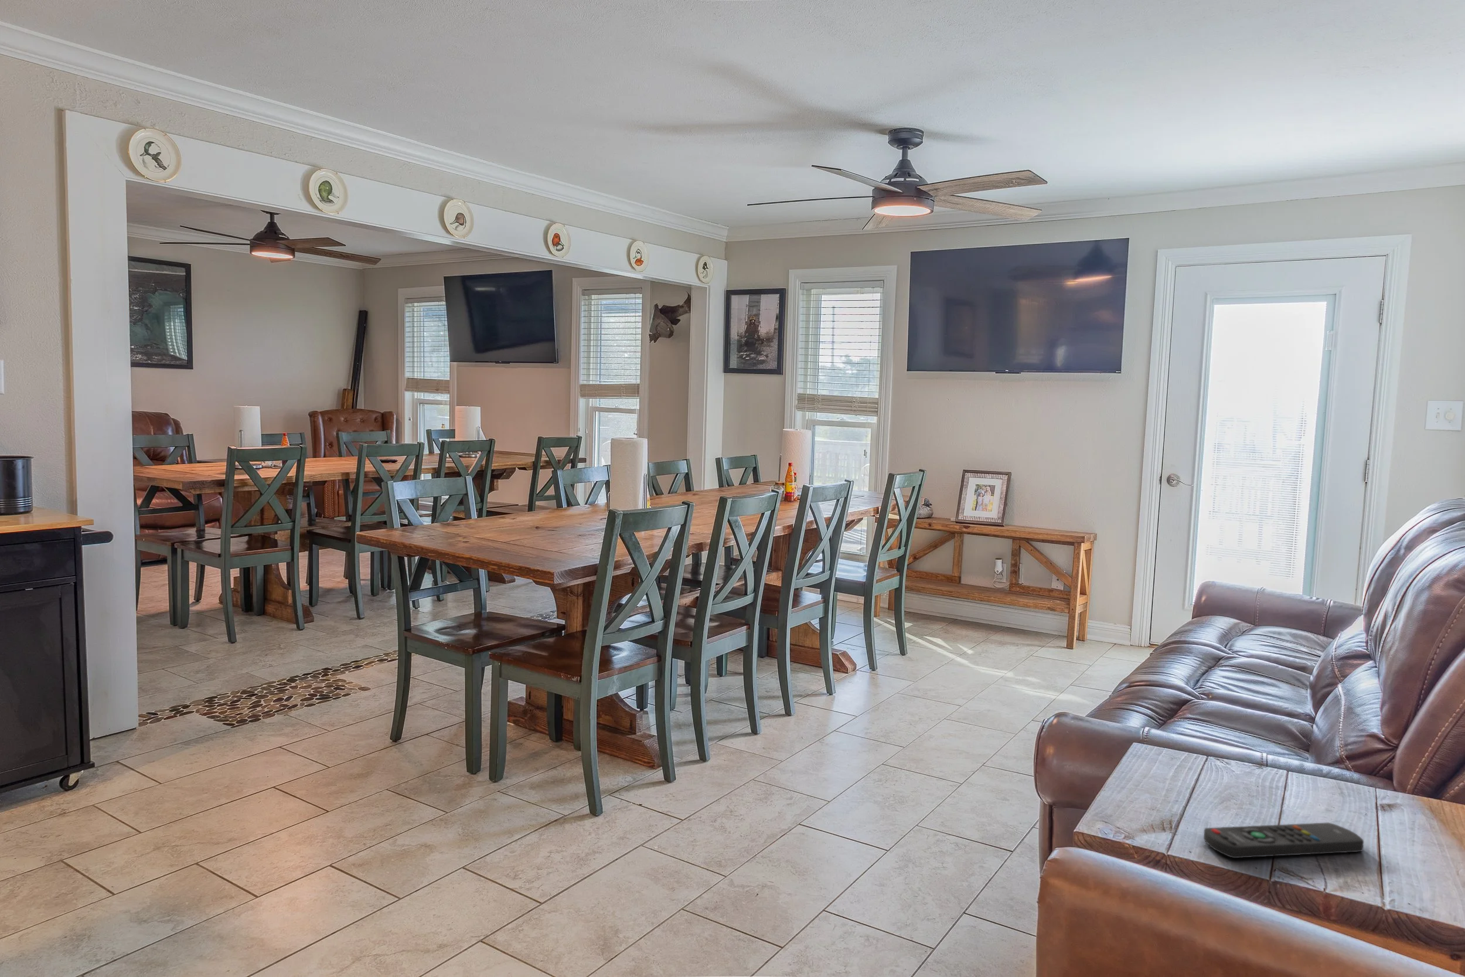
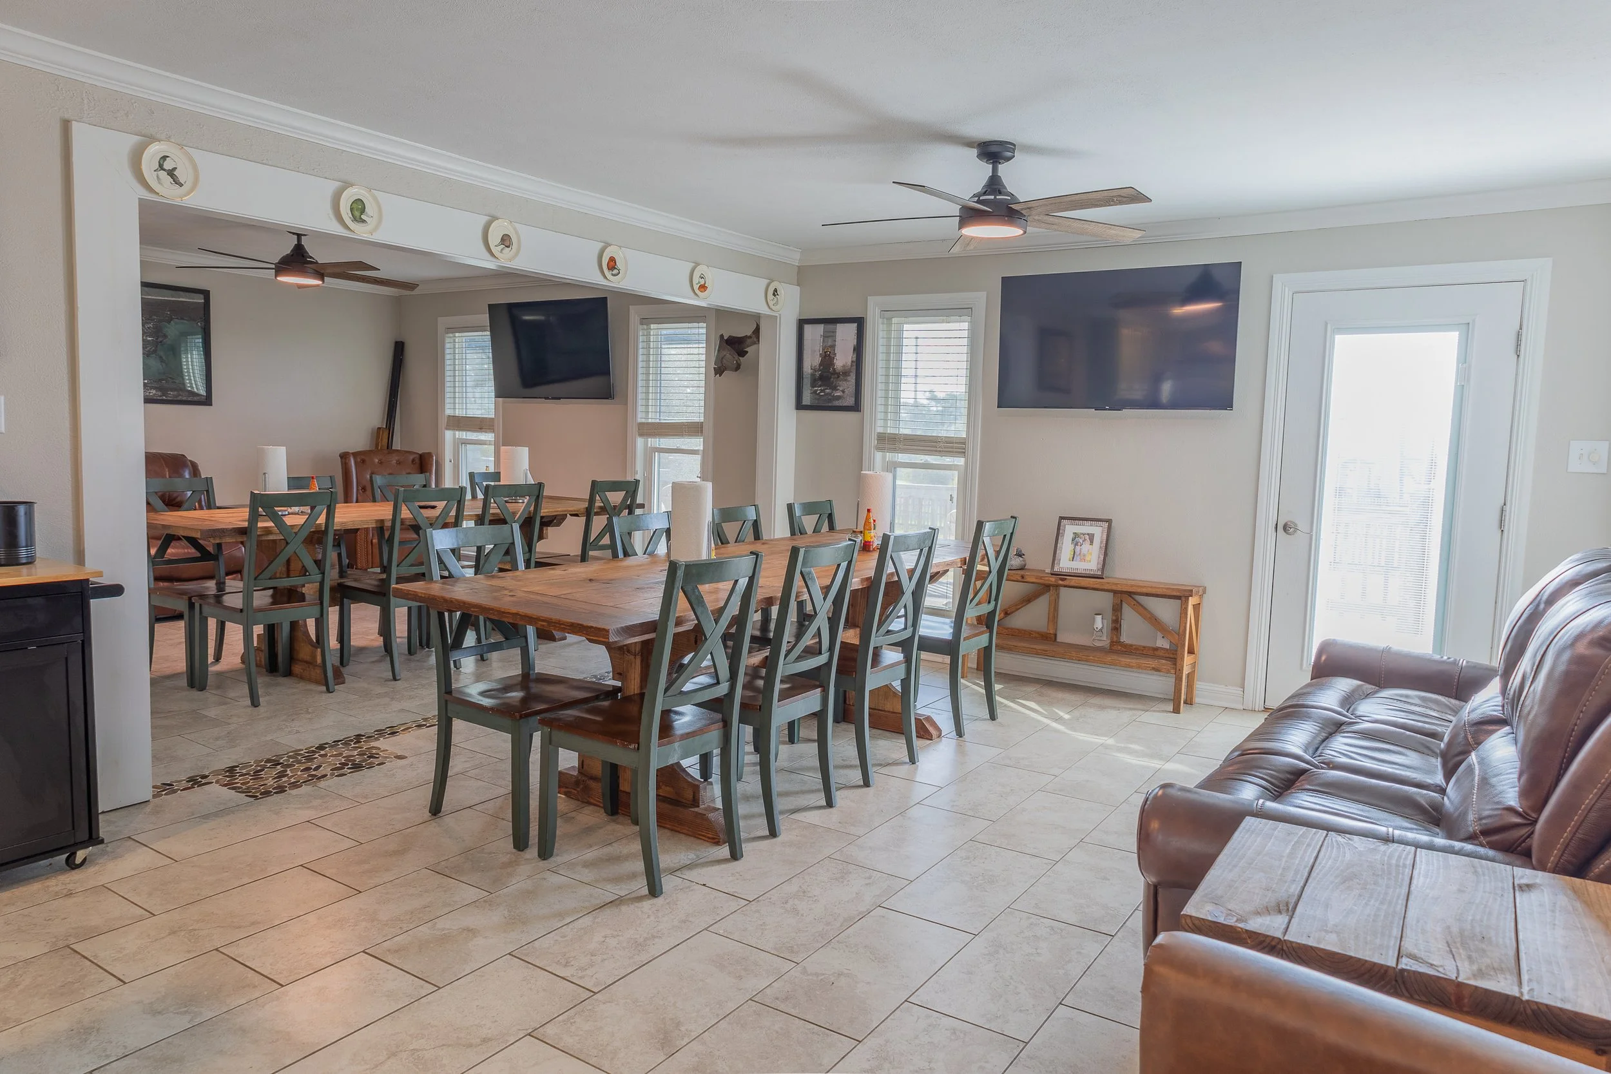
- remote control (1283, 839)
